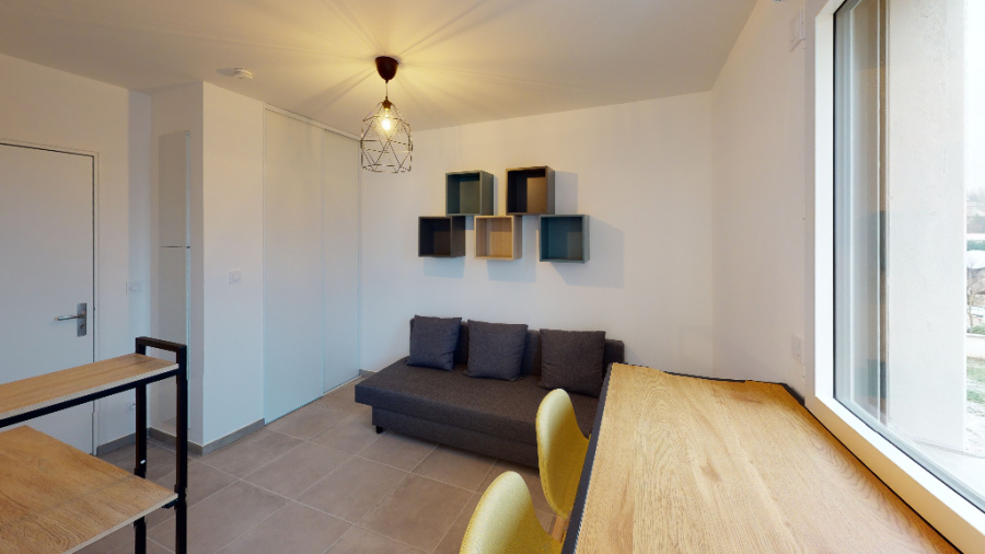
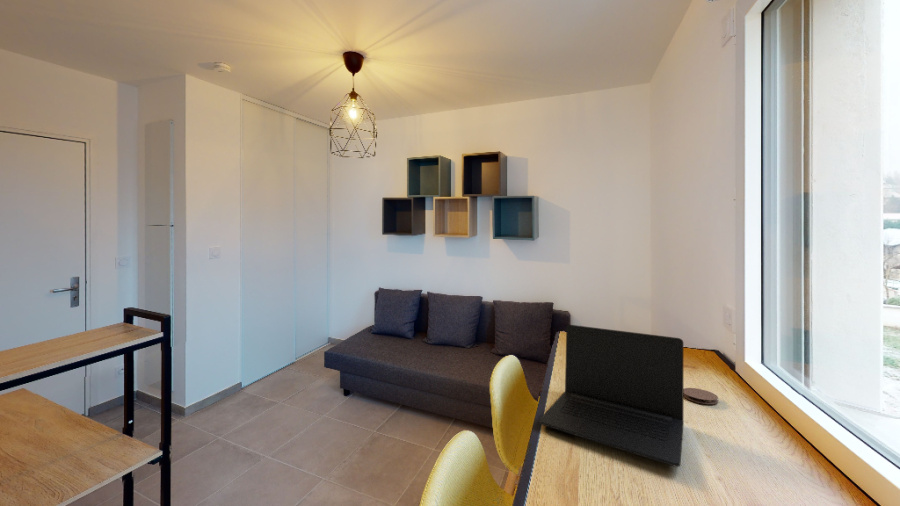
+ laptop (611, 381)
+ coaster (699, 395)
